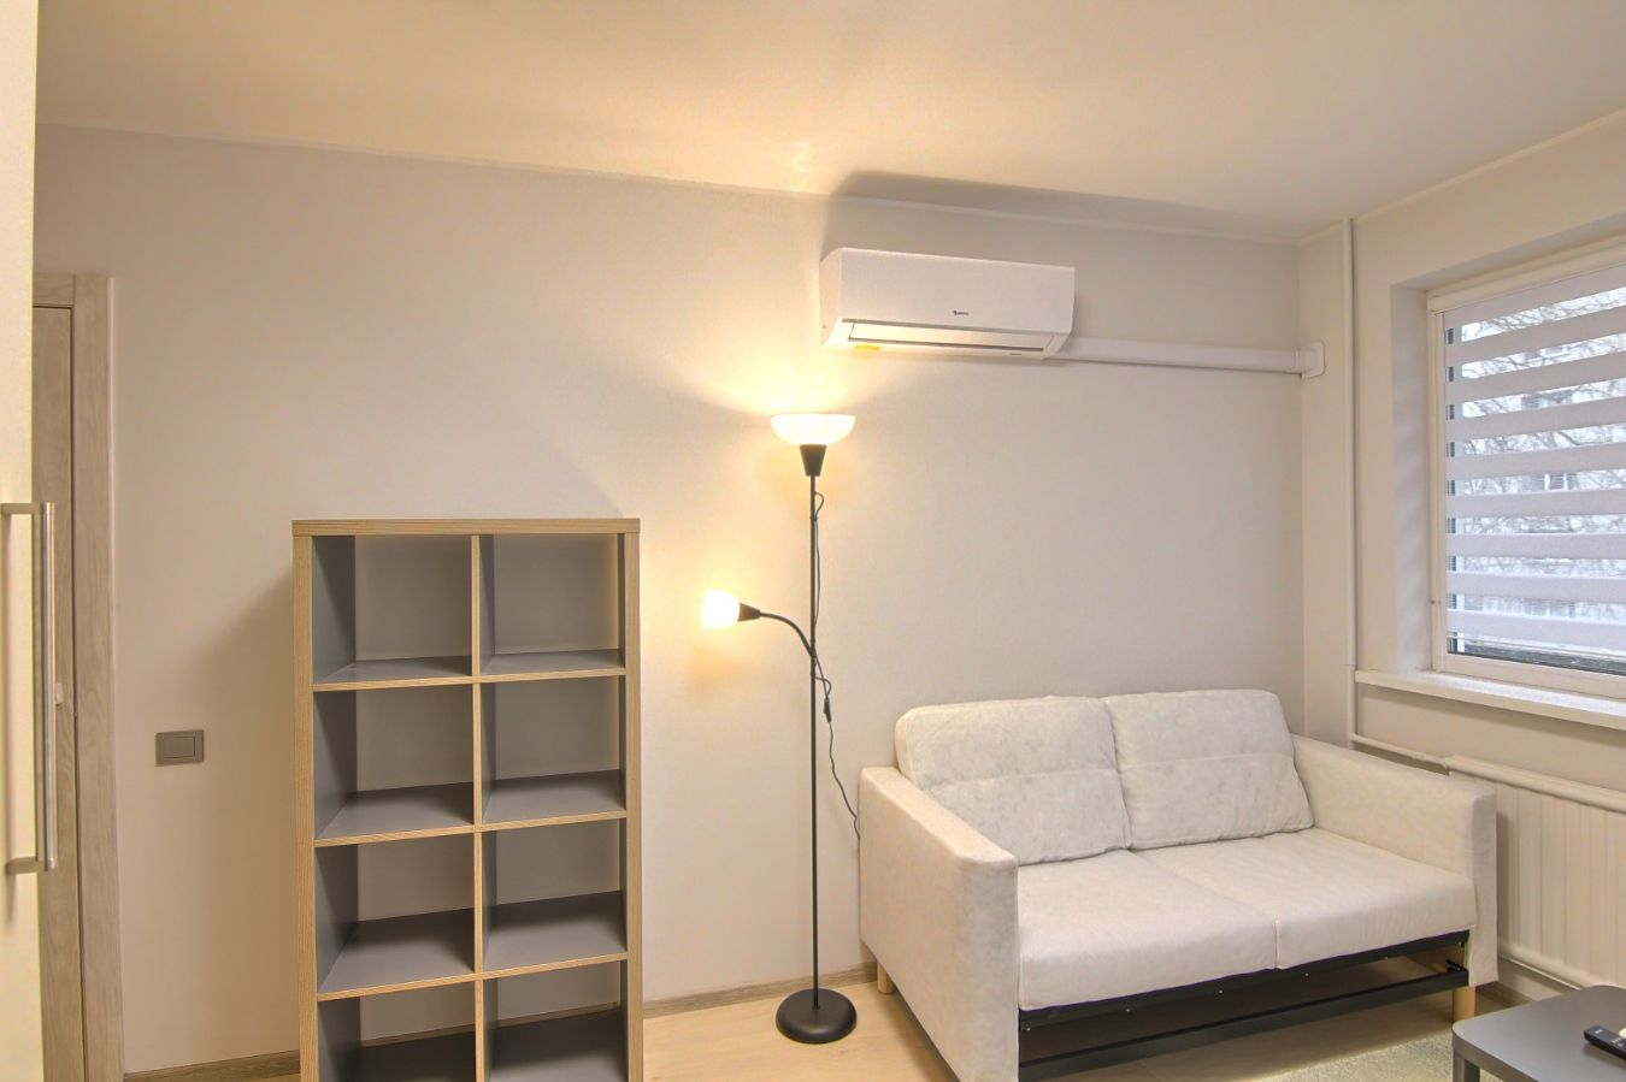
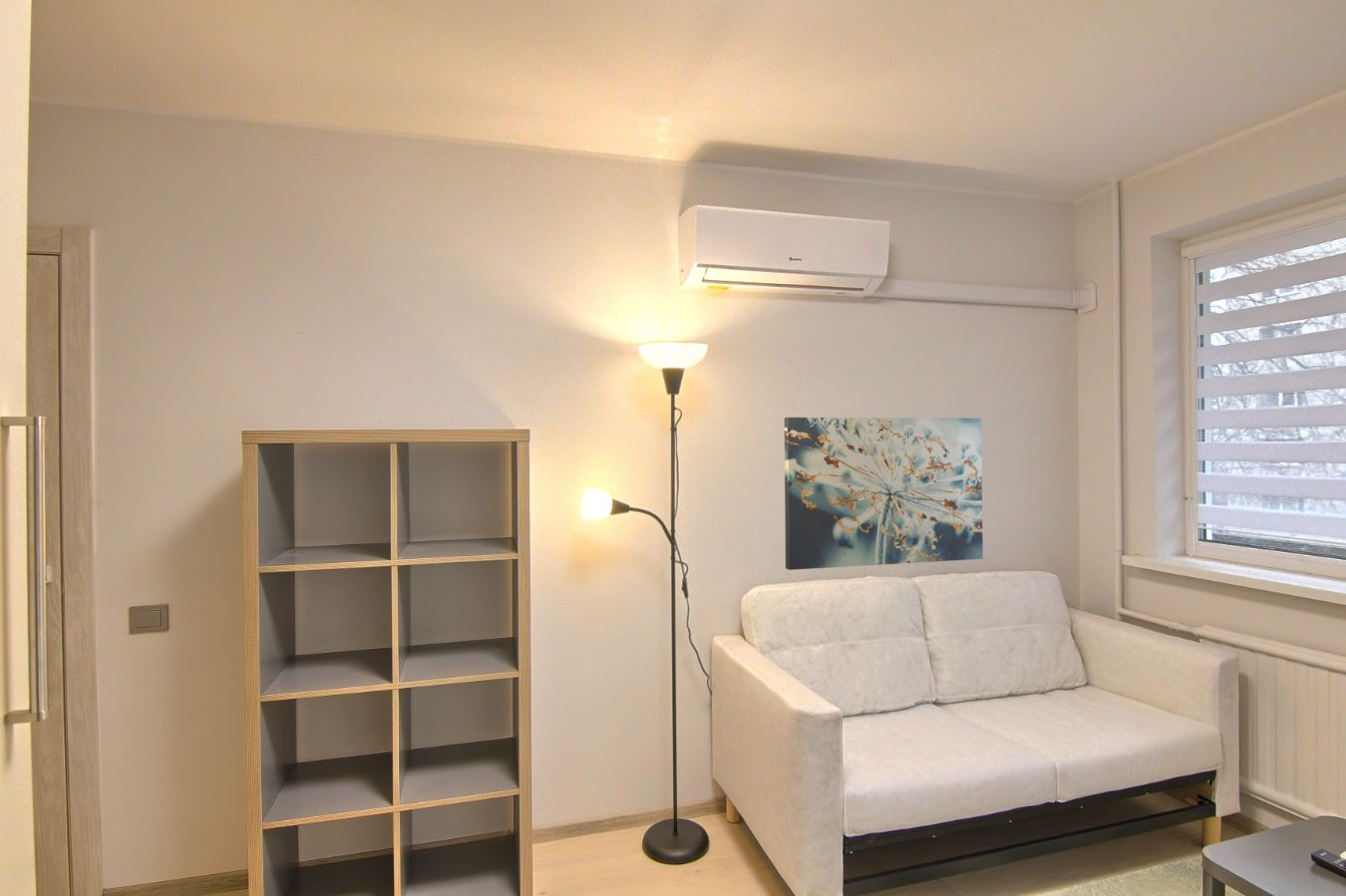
+ wall art (886, 490)
